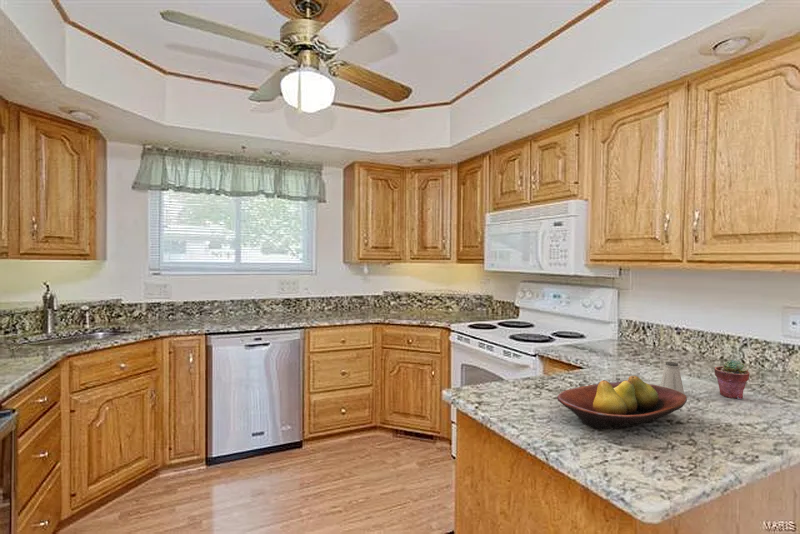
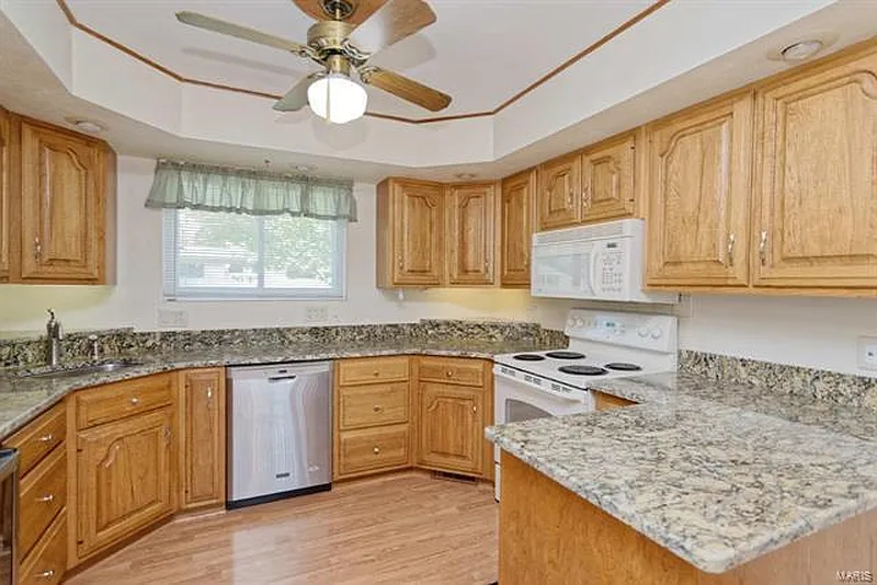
- saltshaker (671, 378)
- fruit bowl (621, 398)
- potted succulent (731, 377)
